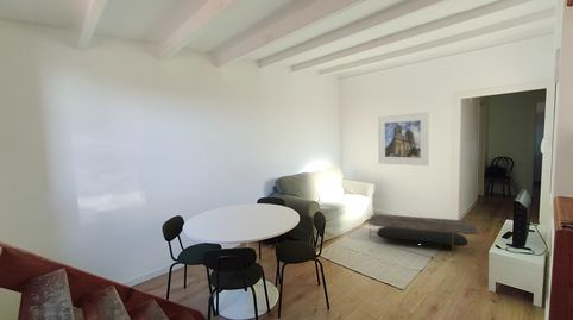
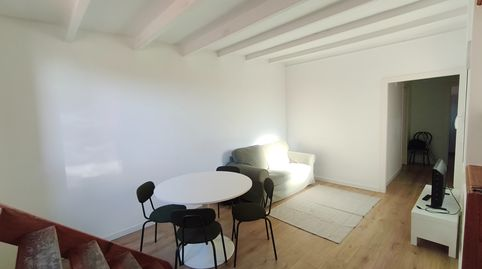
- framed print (402, 139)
- coffee table (418, 232)
